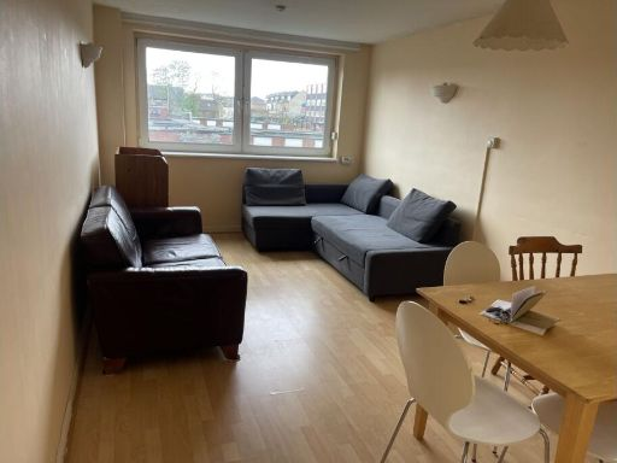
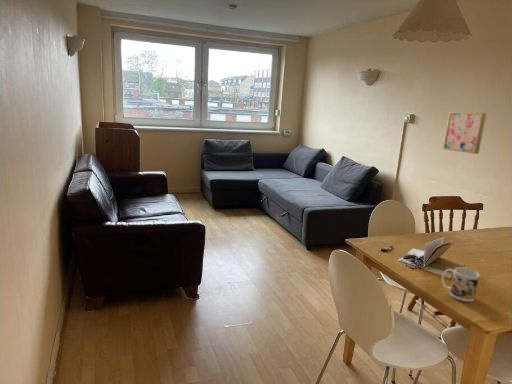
+ wall art (463, 132)
+ mug (458, 282)
